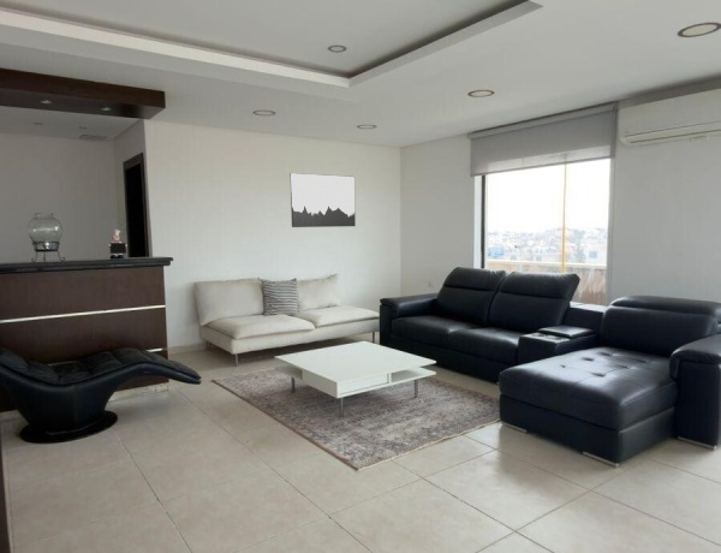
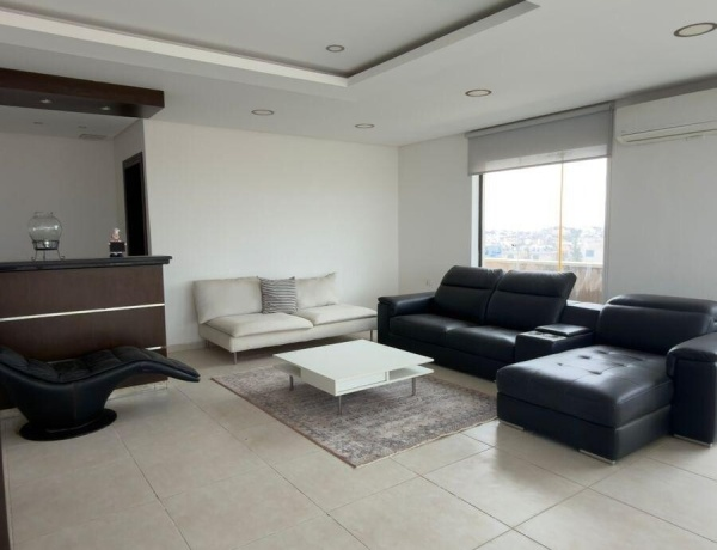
- wall art (323, 201)
